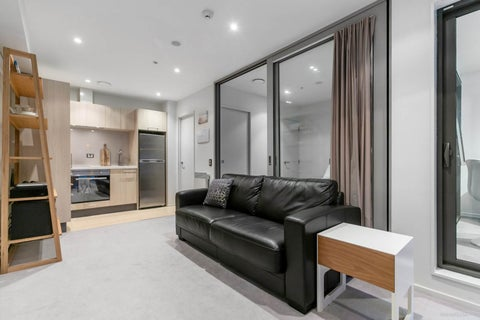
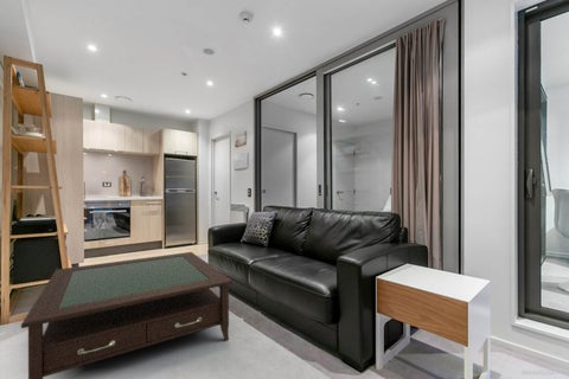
+ coffee table (138, 302)
